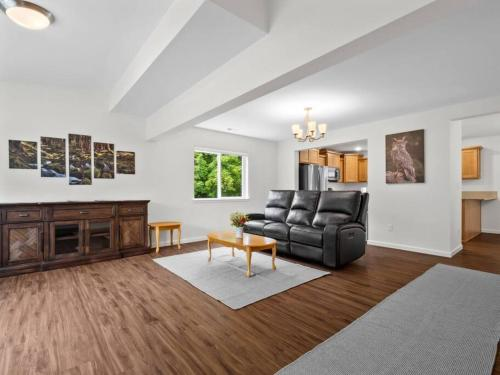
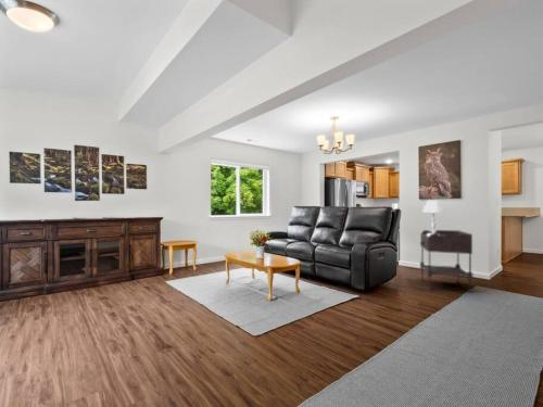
+ table lamp (433, 218)
+ side table (442, 252)
